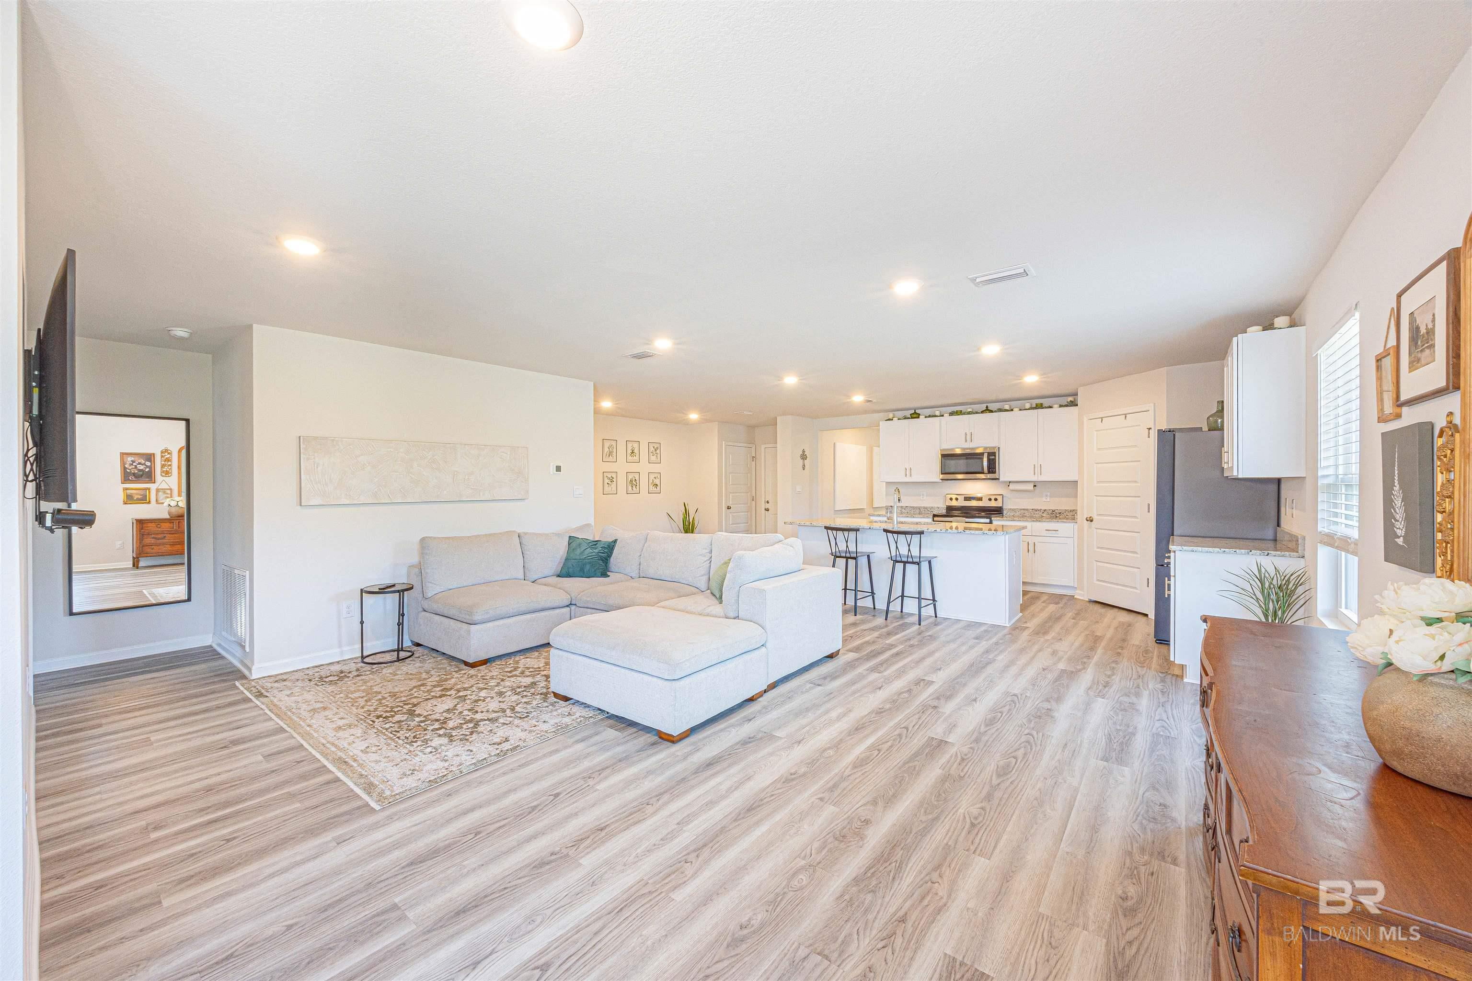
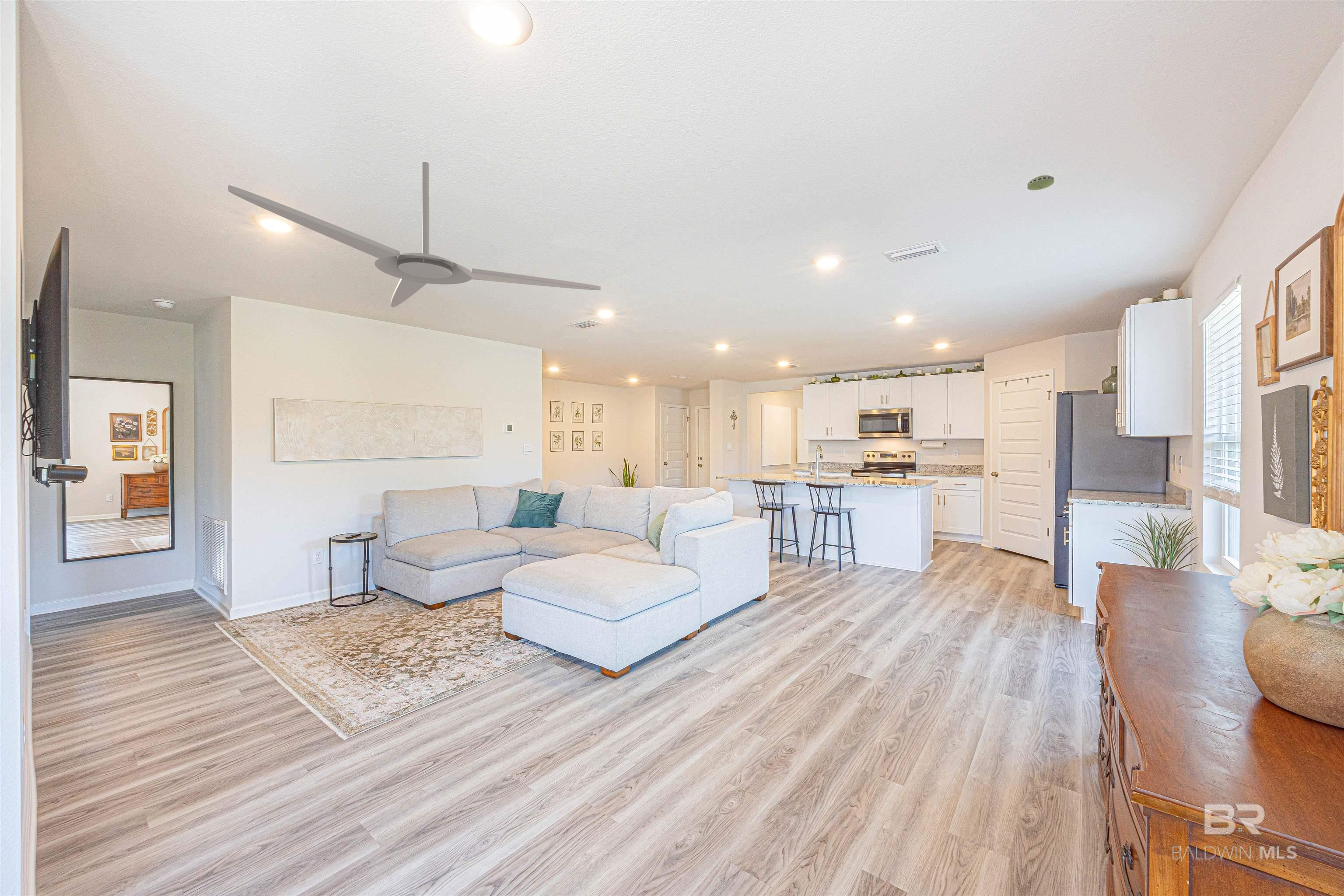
+ ceiling fan (429, 229)
+ smoke detector (1040, 182)
